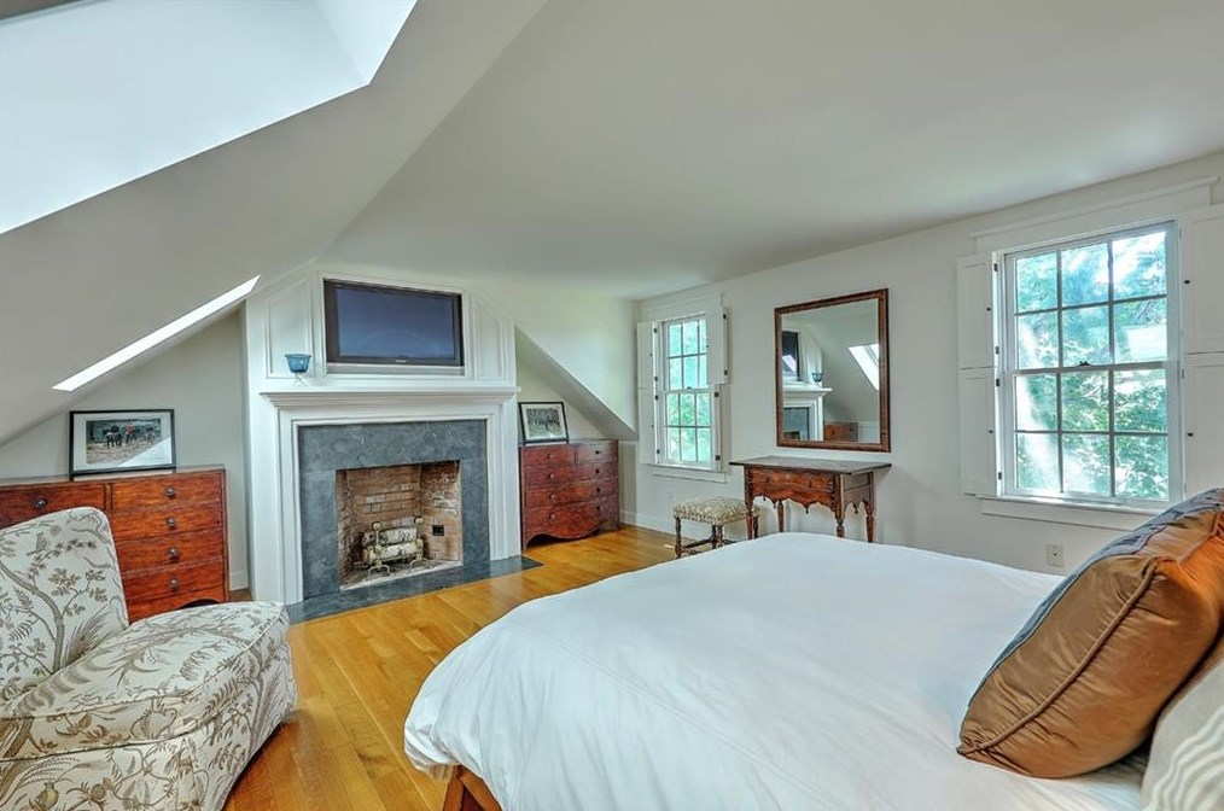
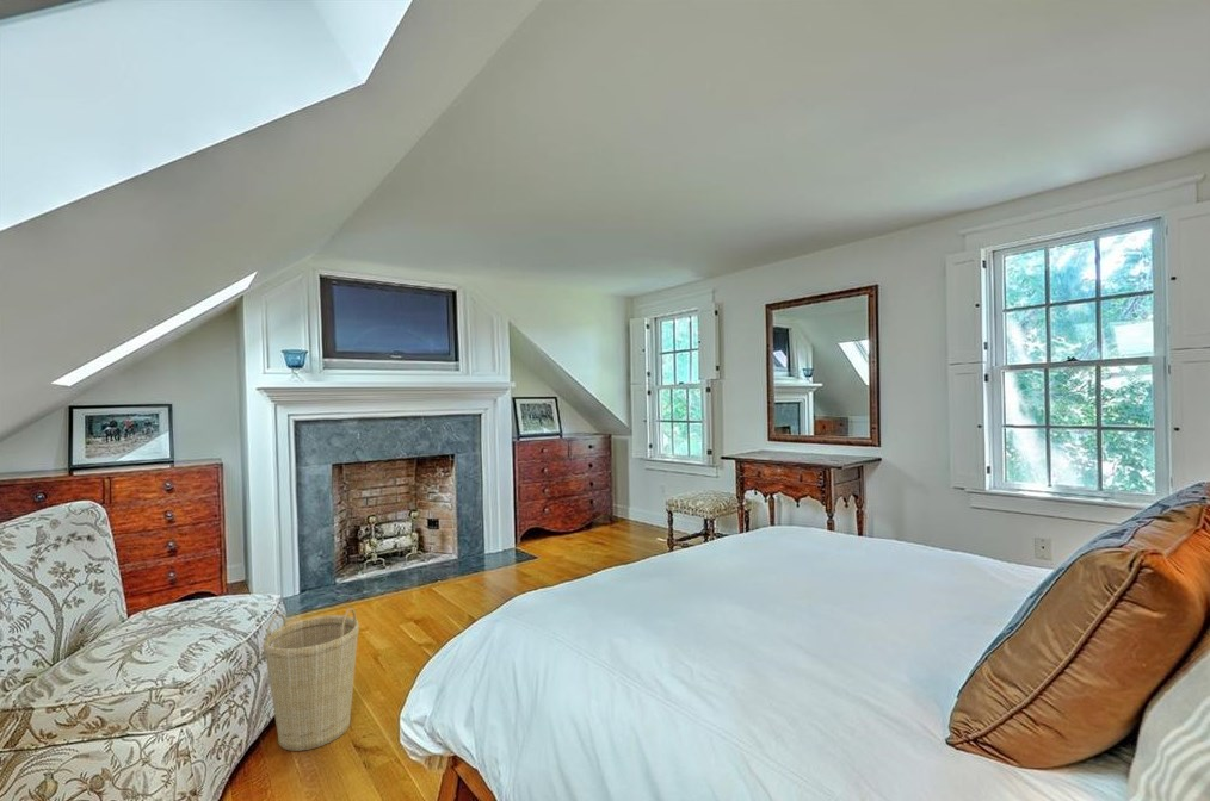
+ basket (313, 671)
